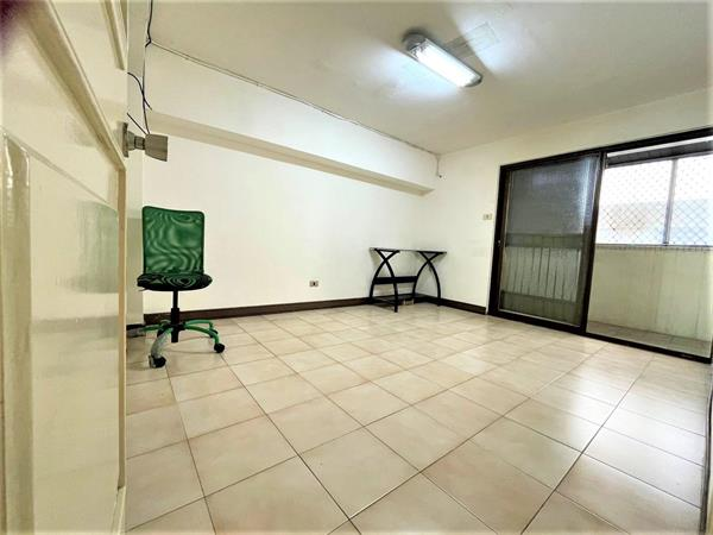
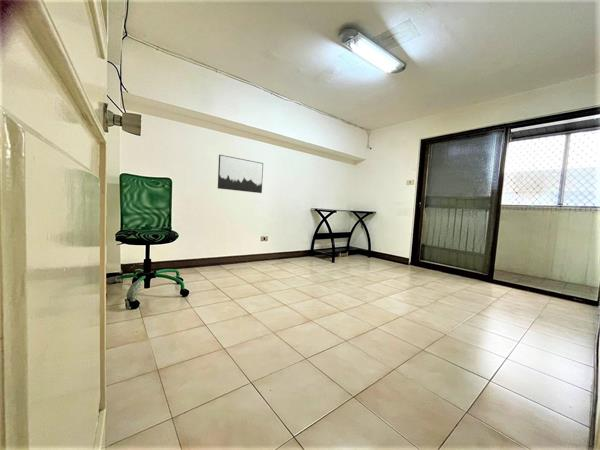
+ wall art (241, 175)
